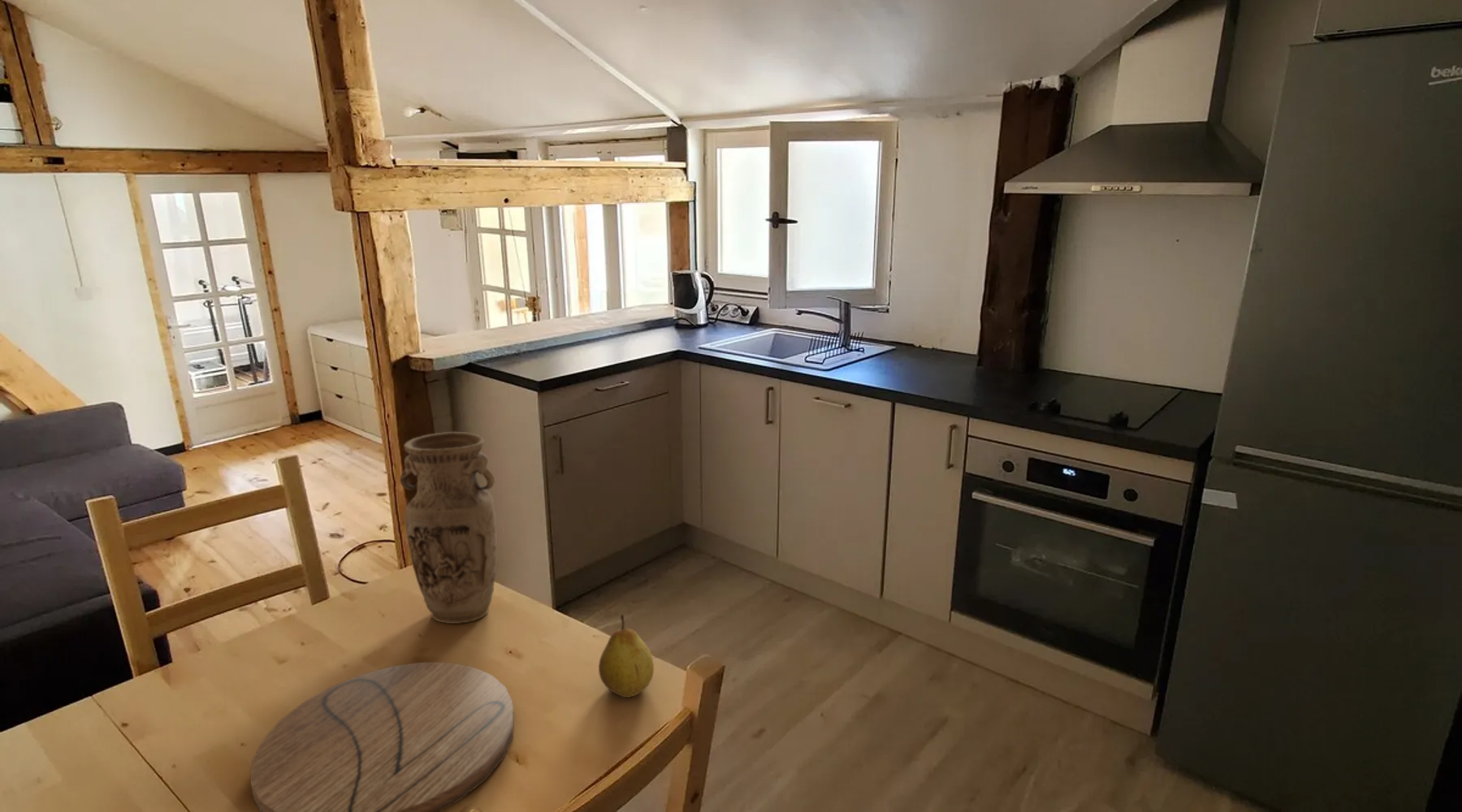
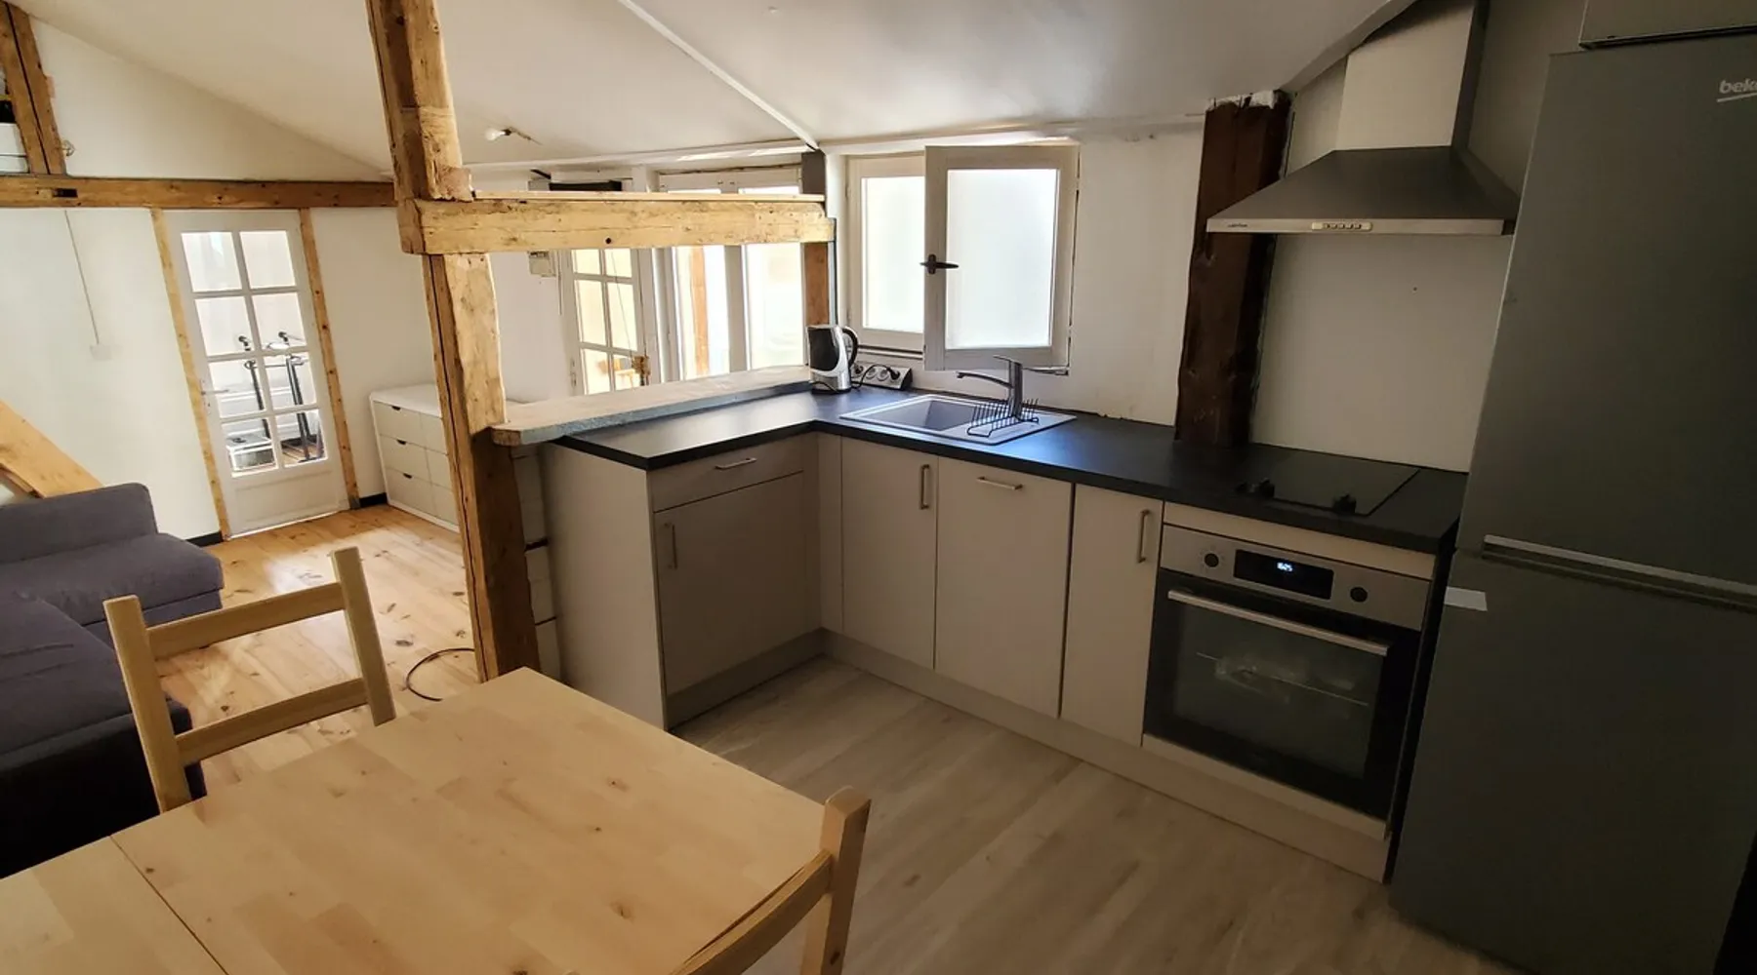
- vase (452, 529)
- cutting board (391, 737)
- fruit (626, 655)
